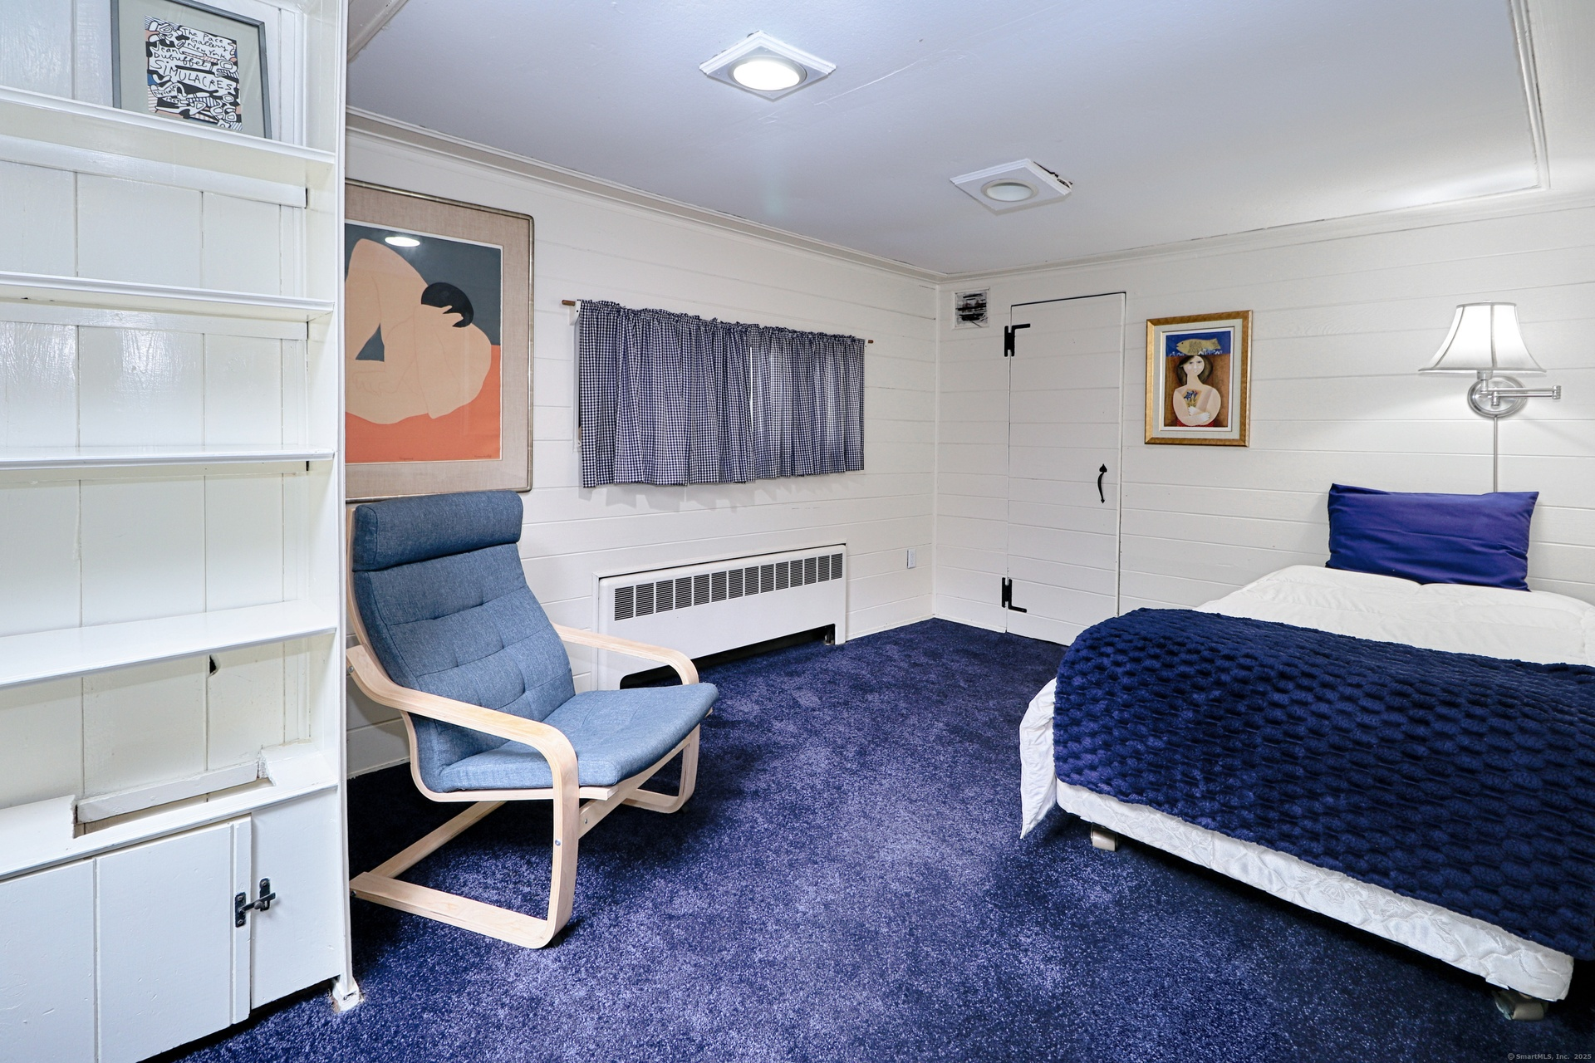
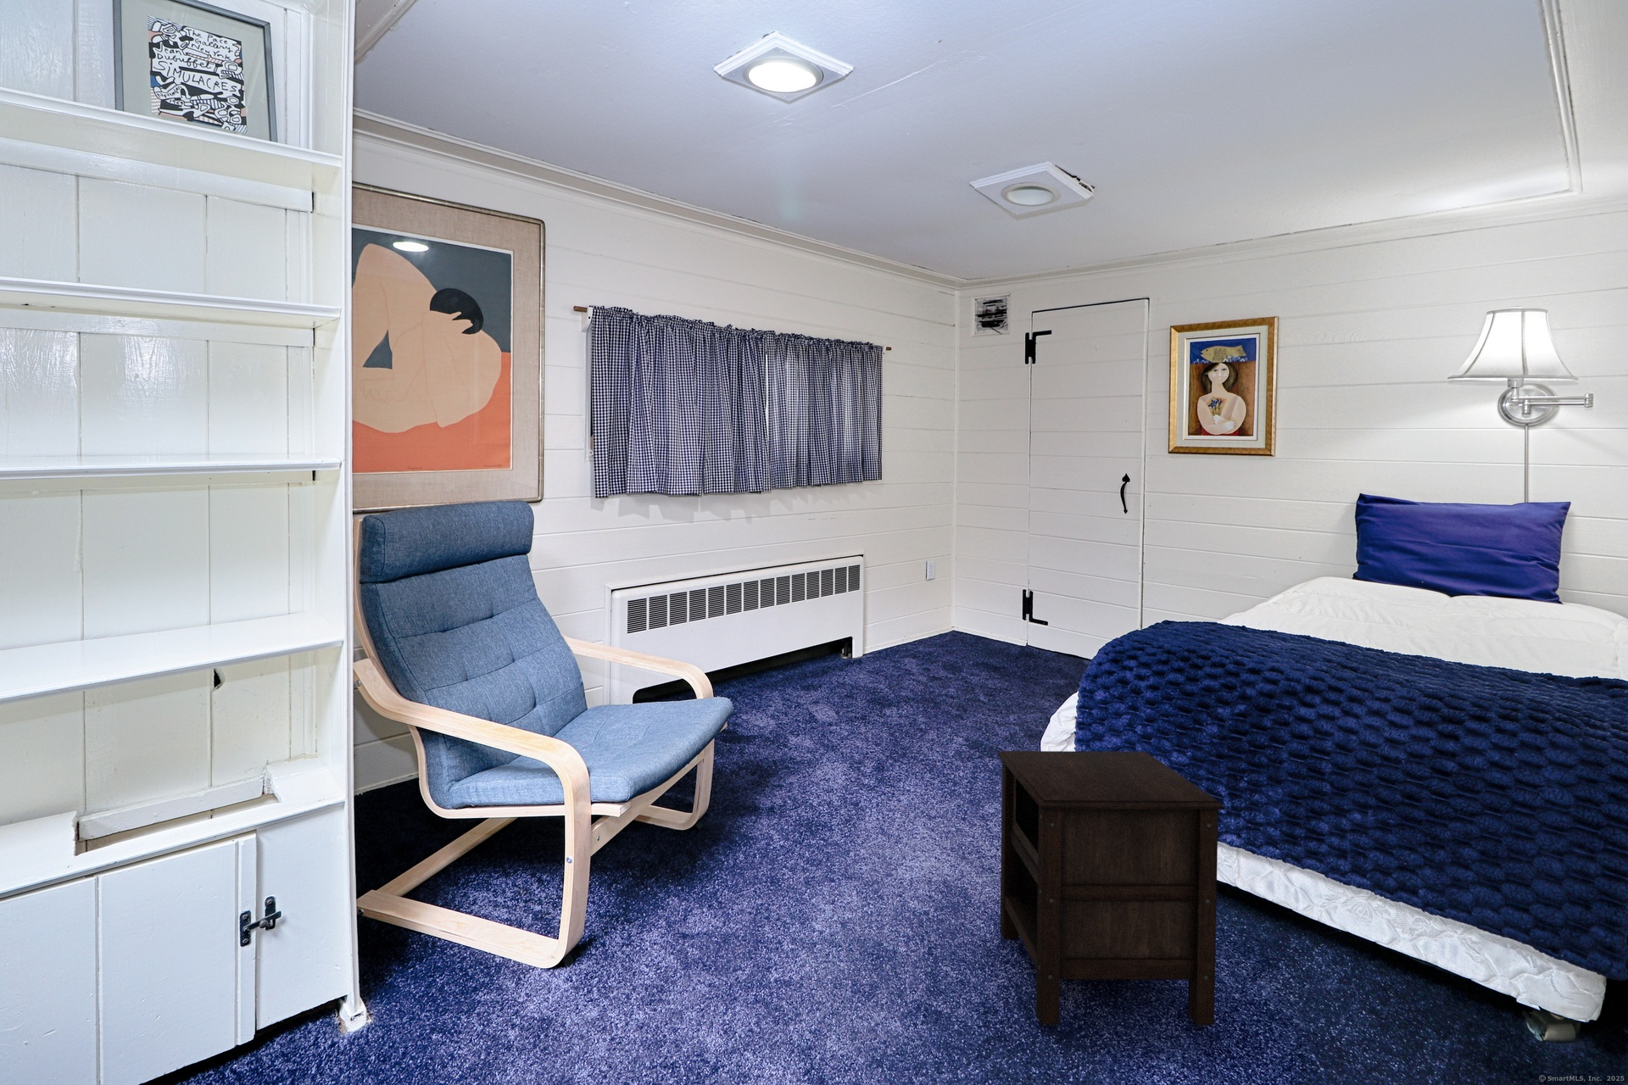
+ nightstand (1097, 874)
